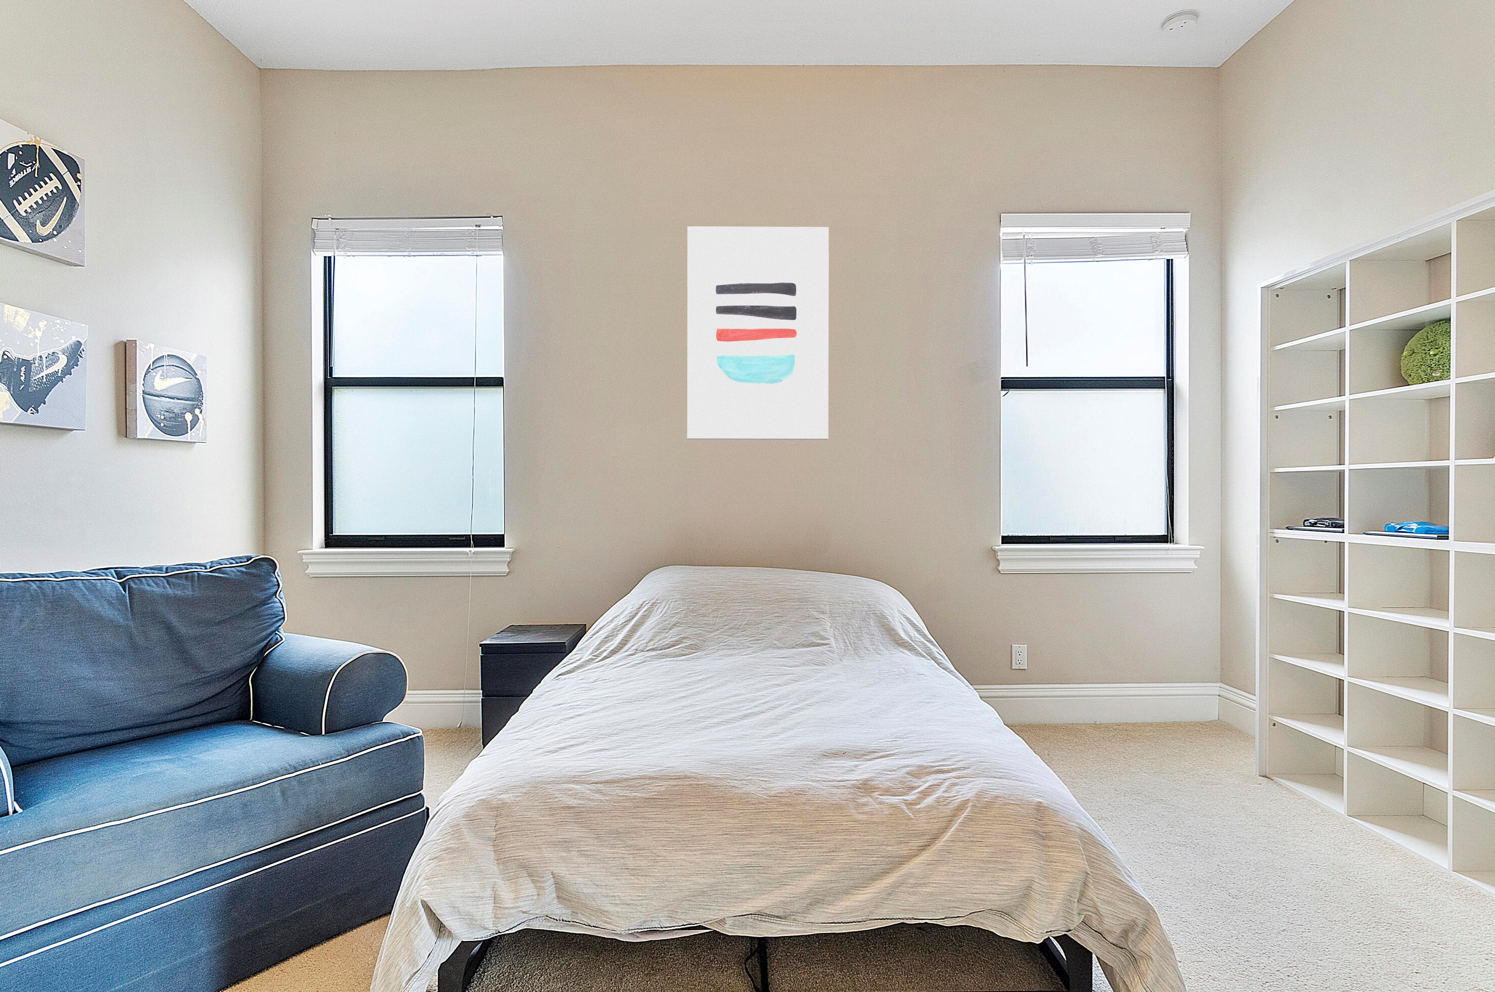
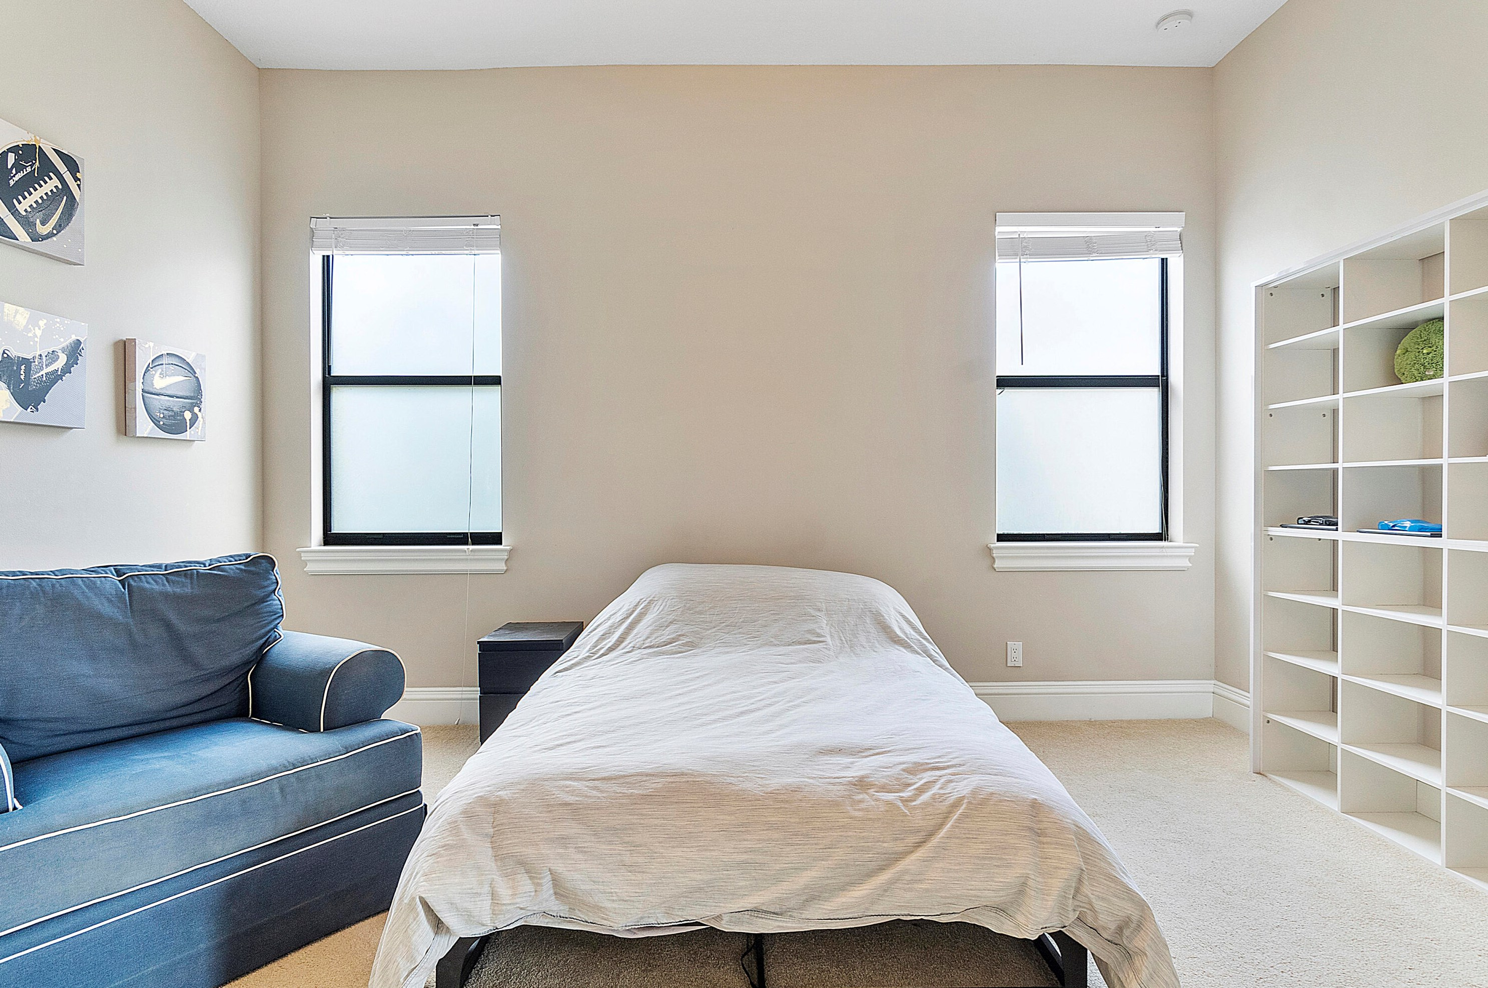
- wall art (757, 333)
